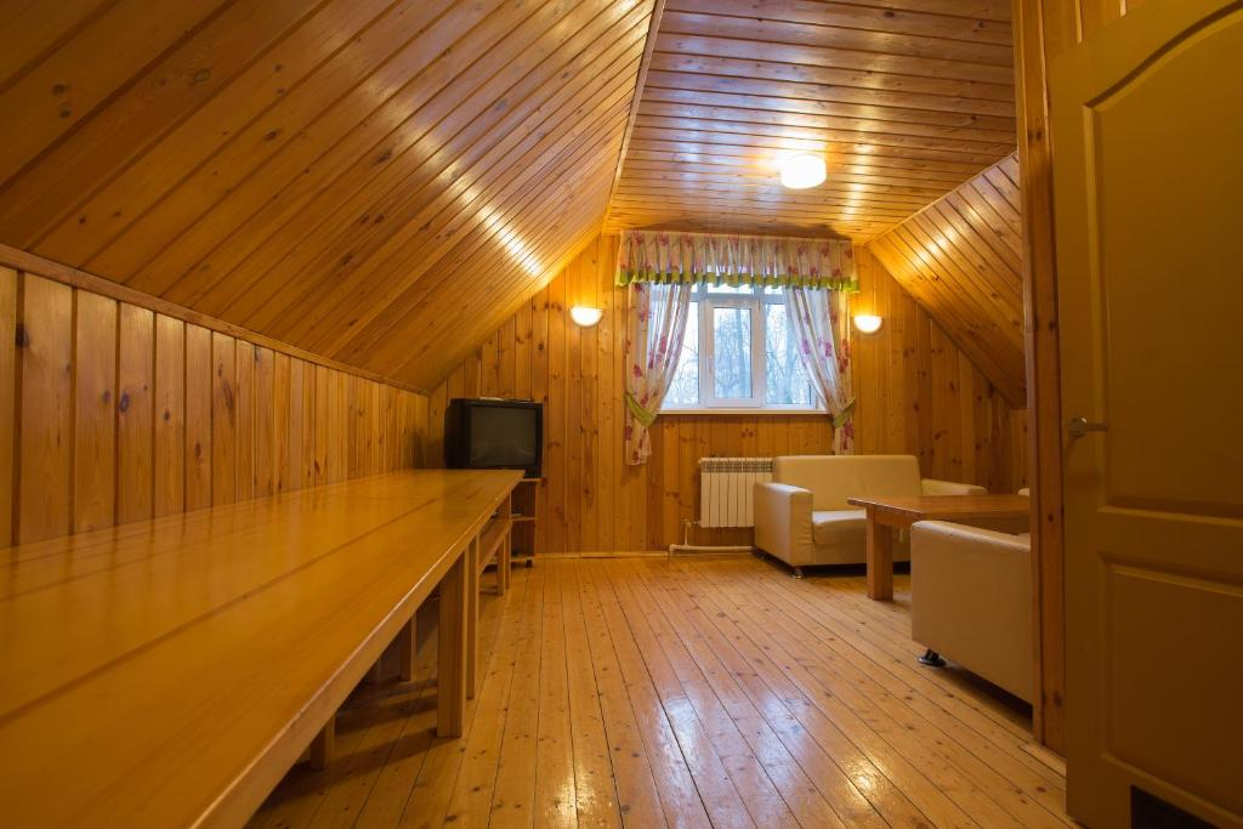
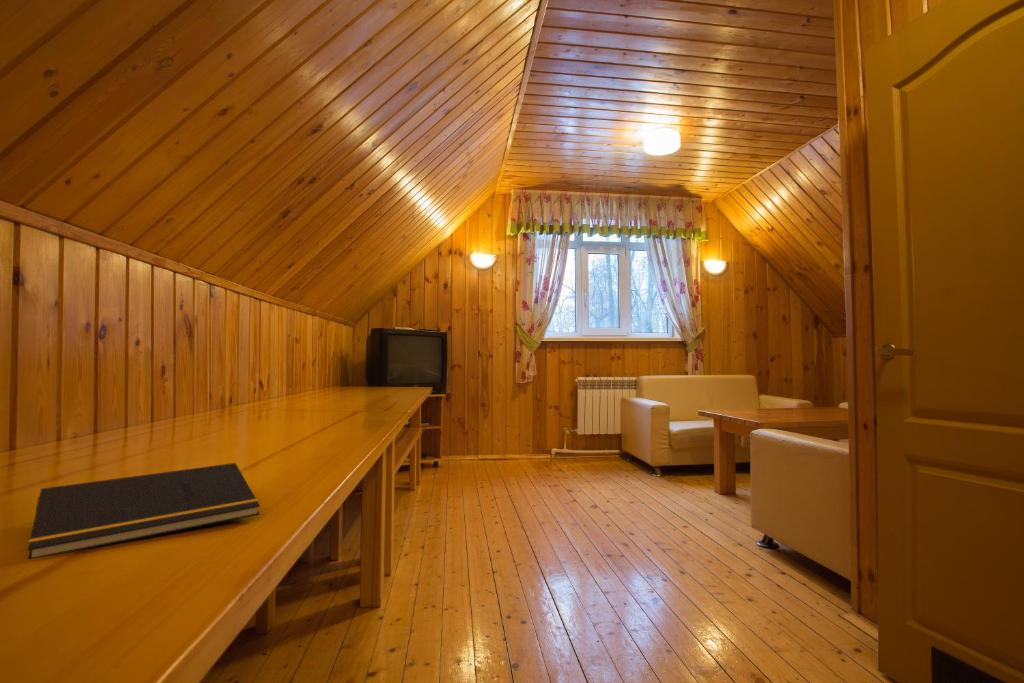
+ notepad (152, 501)
